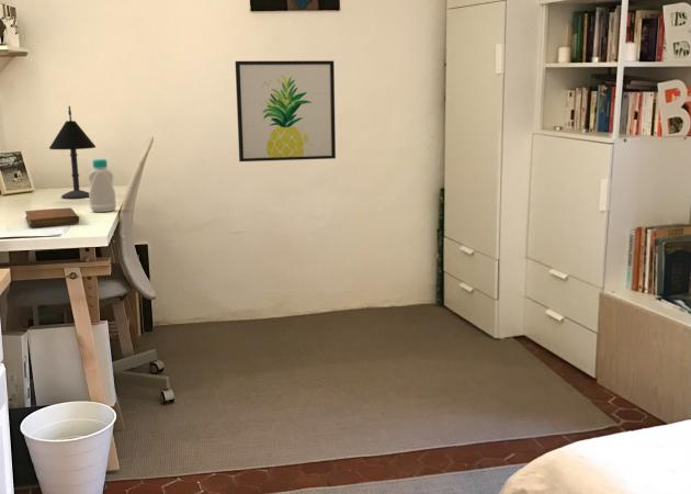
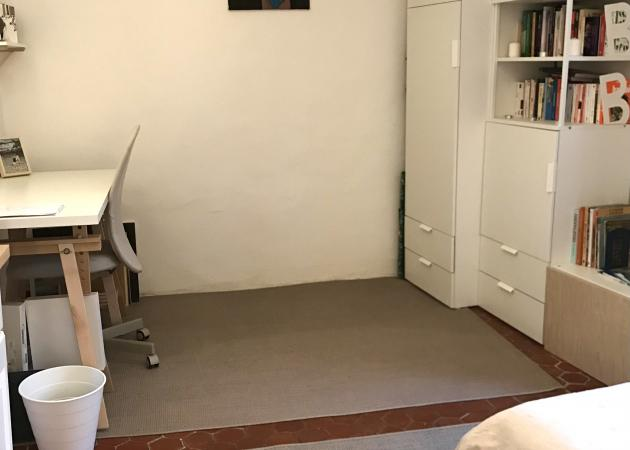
- desk lamp (72, 153)
- wall art (286, 111)
- notebook (52, 216)
- bottle (101, 184)
